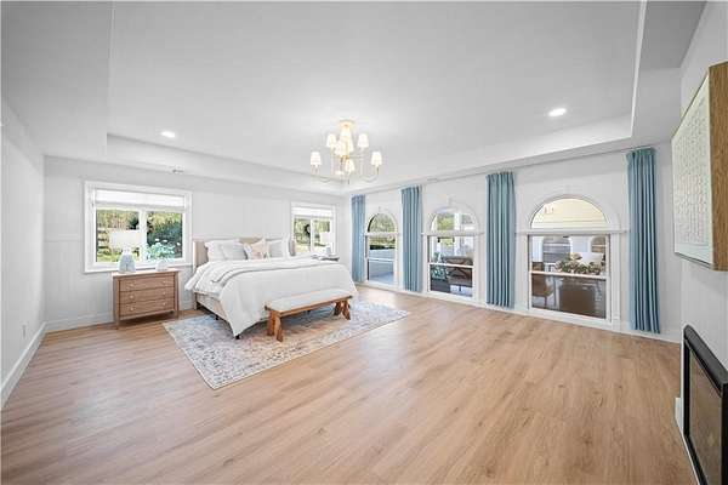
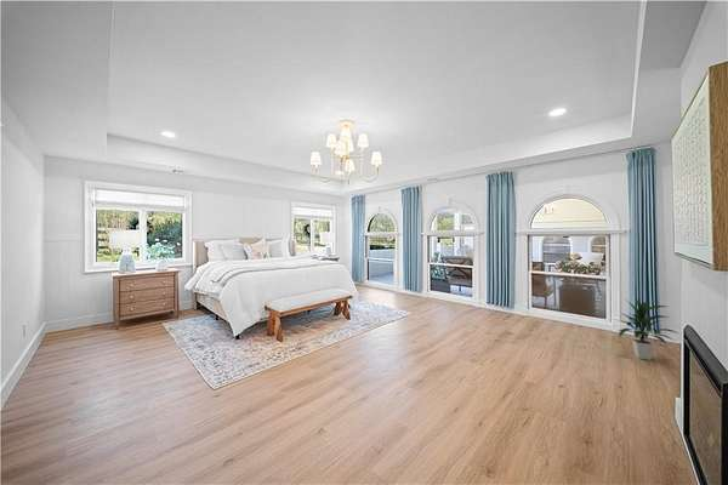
+ indoor plant (642, 327)
